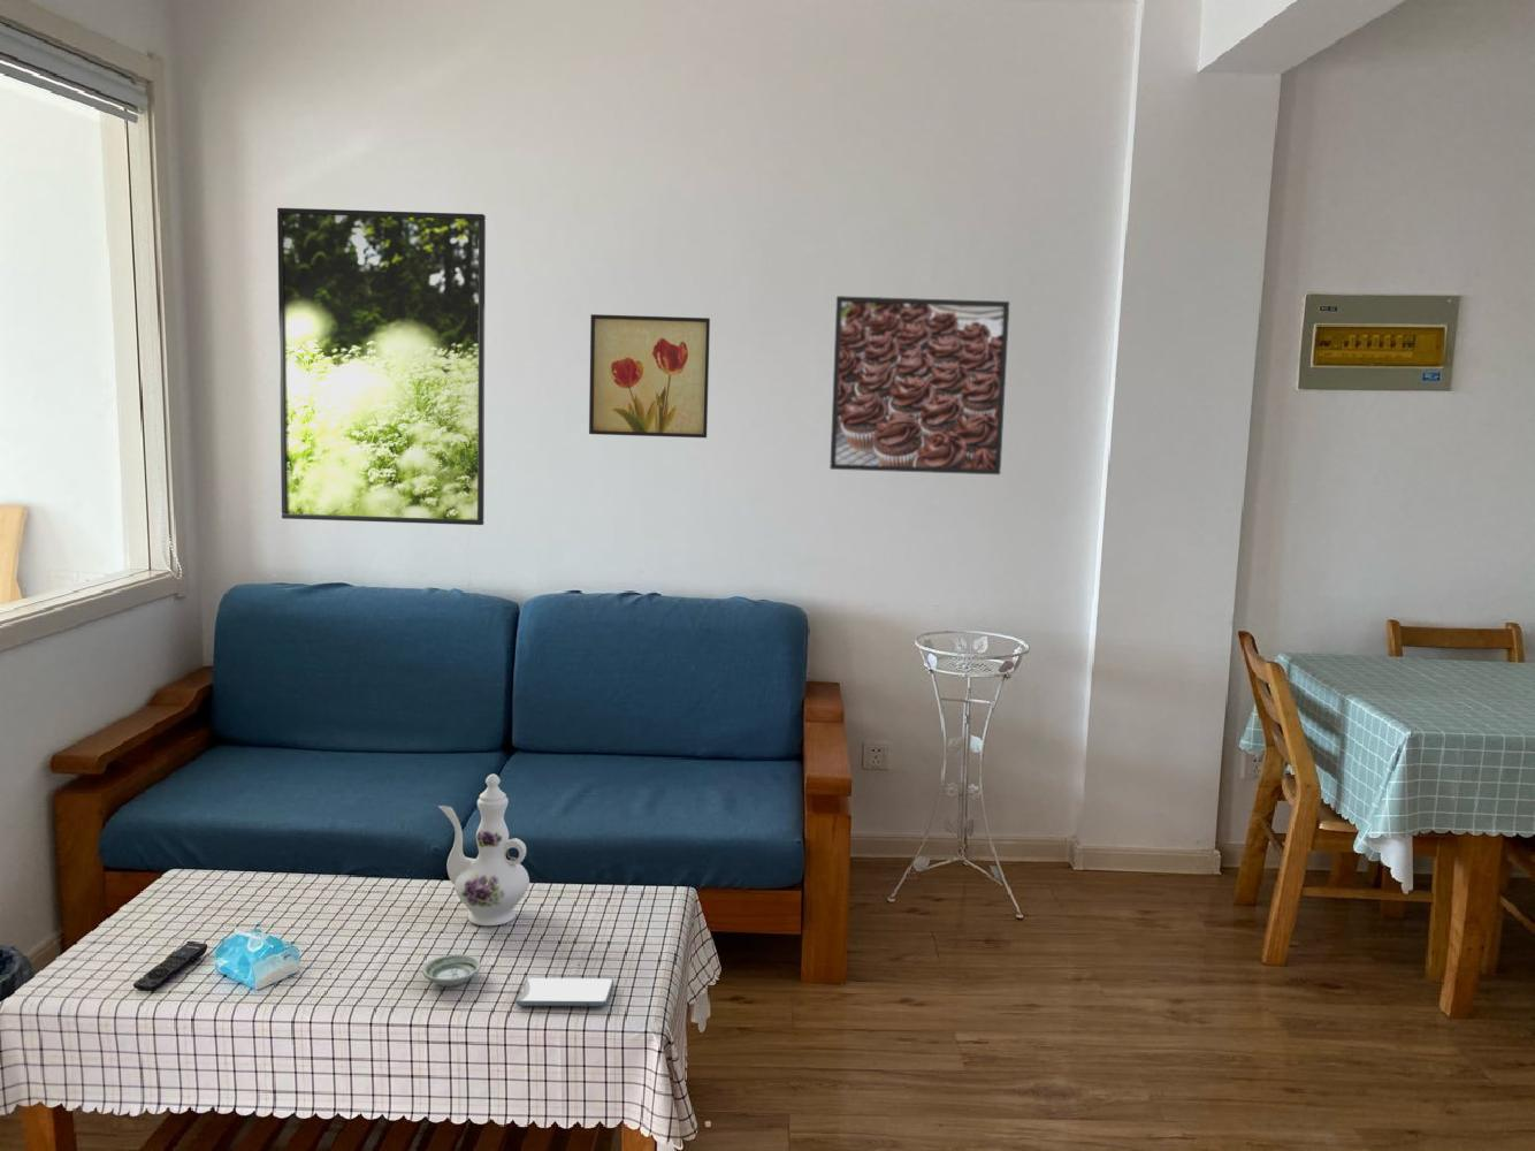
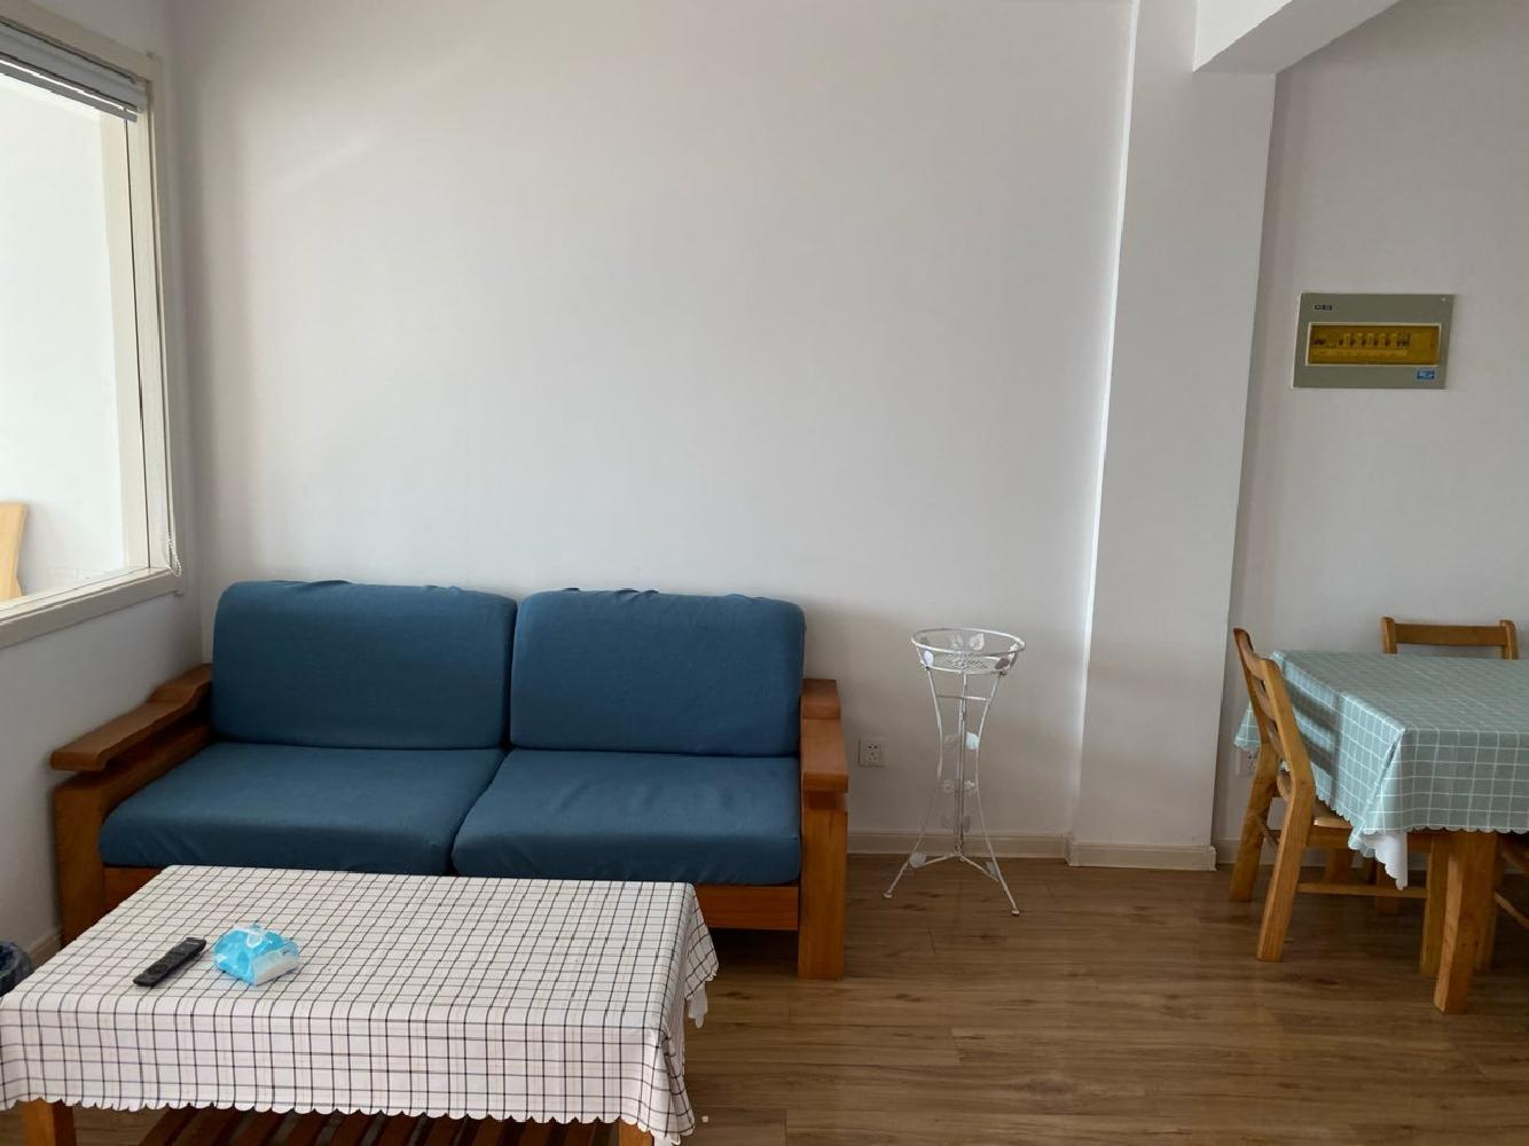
- smartphone (564, 991)
- chinaware (482, 845)
- wall art (649, 376)
- saucer (451, 972)
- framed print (382, 369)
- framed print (919, 386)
